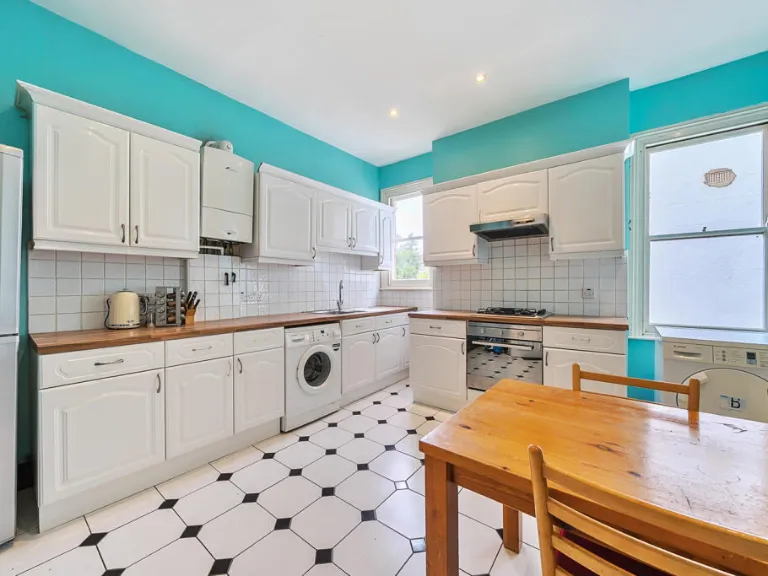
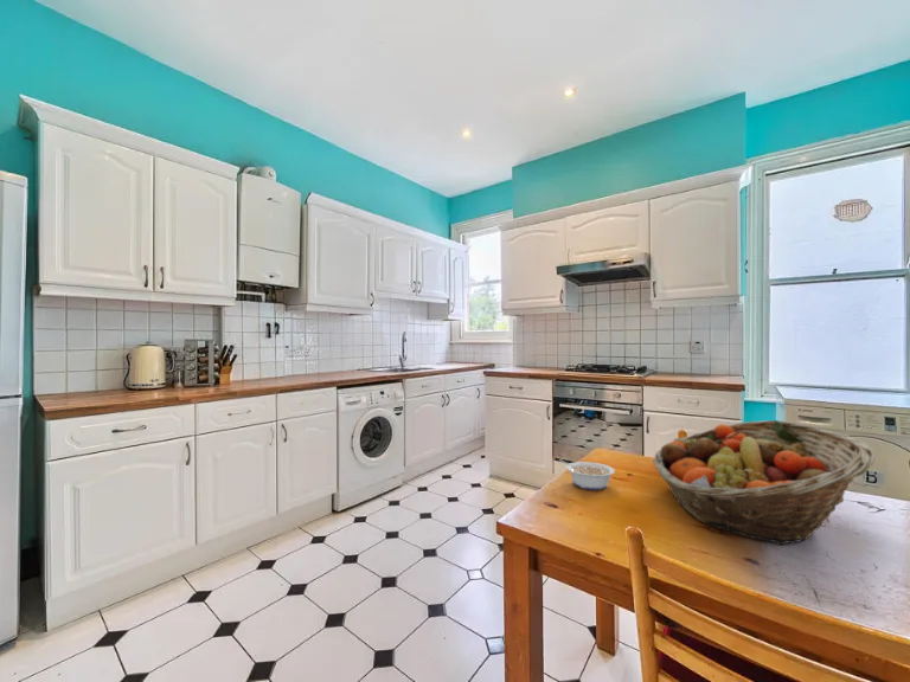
+ fruit basket (745, 468)
+ legume (588, 474)
